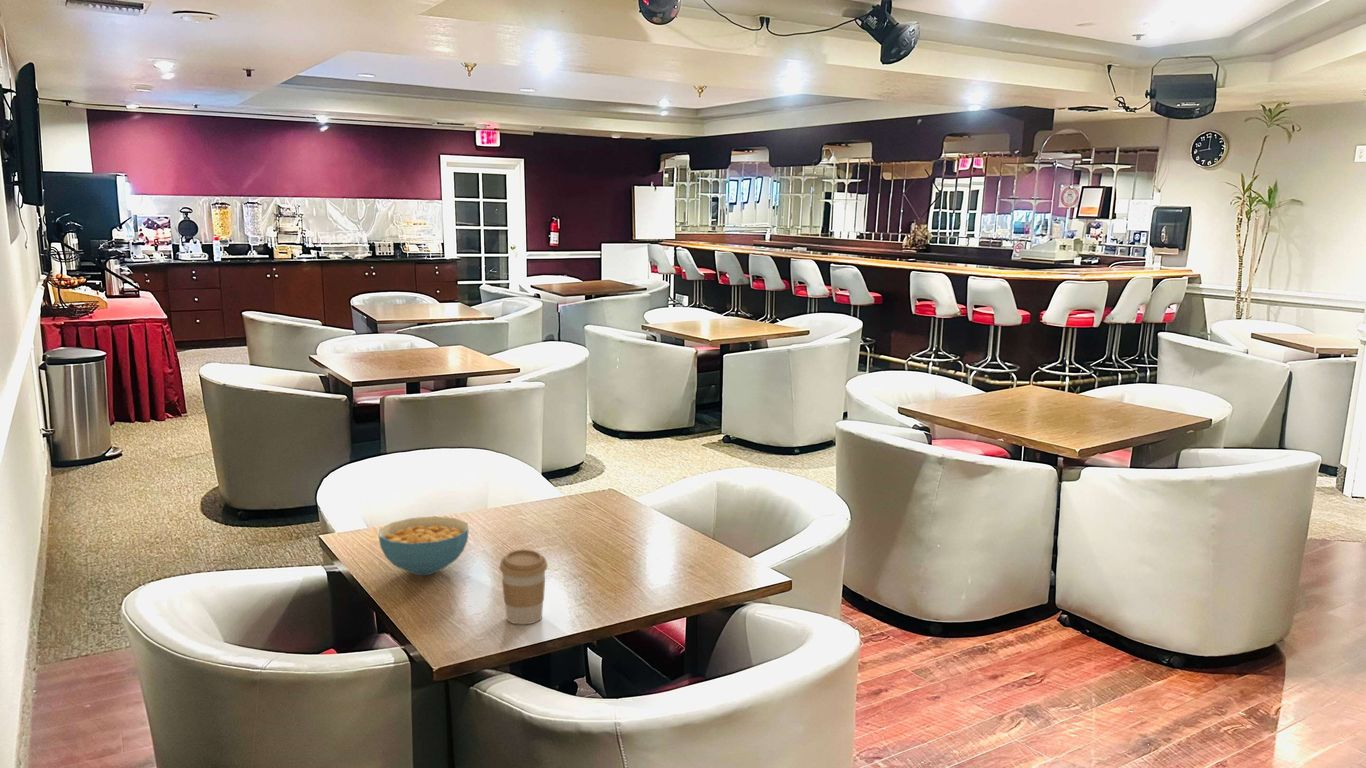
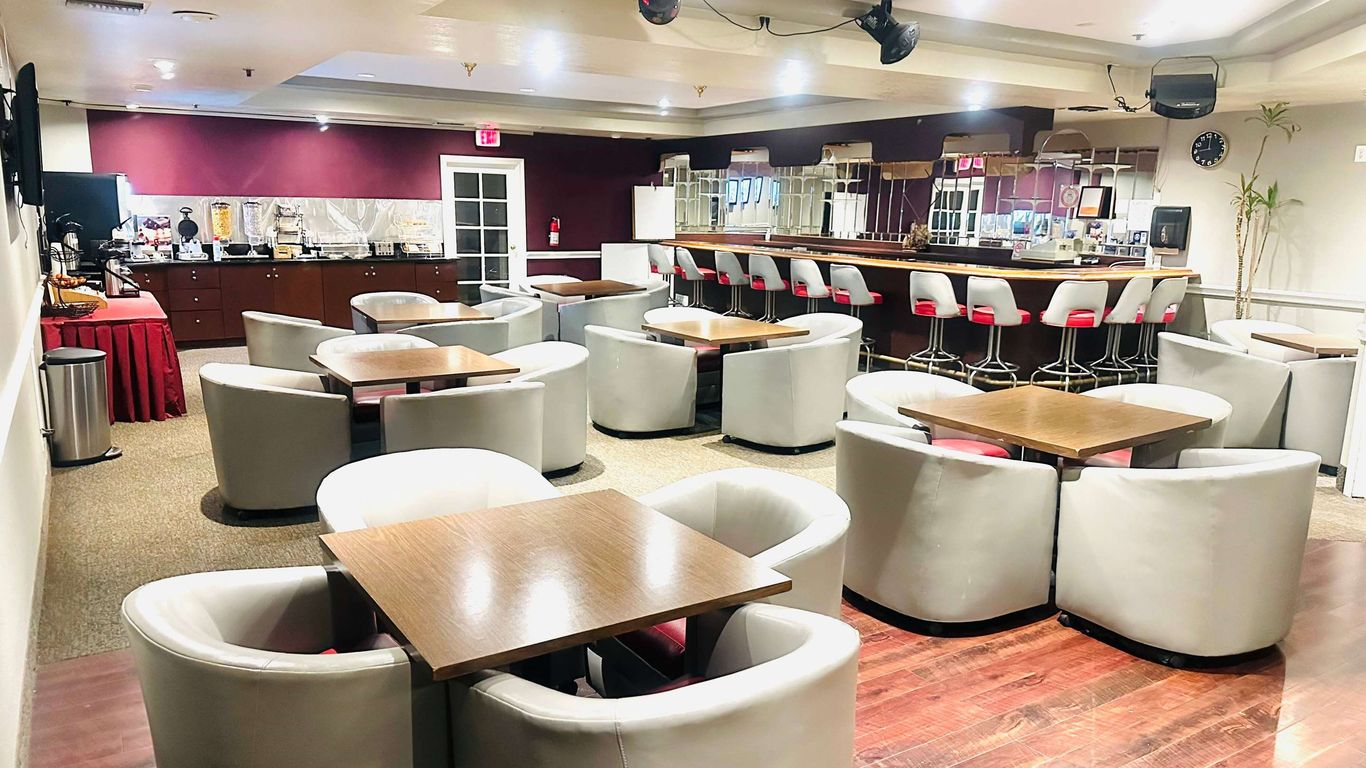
- cereal bowl (424, 550)
- coffee cup (523, 586)
